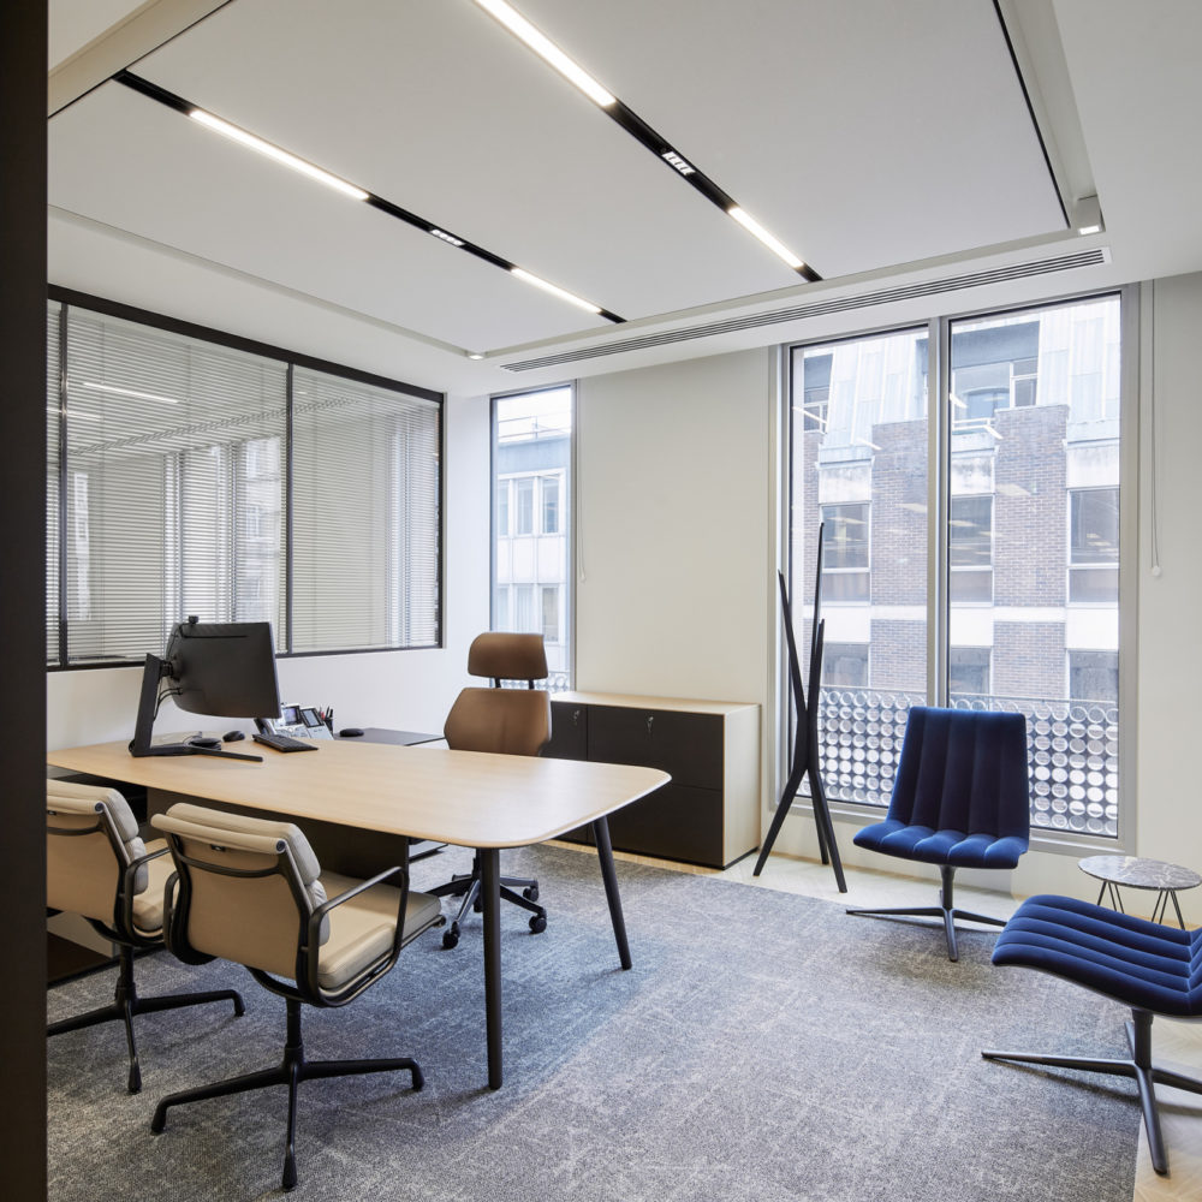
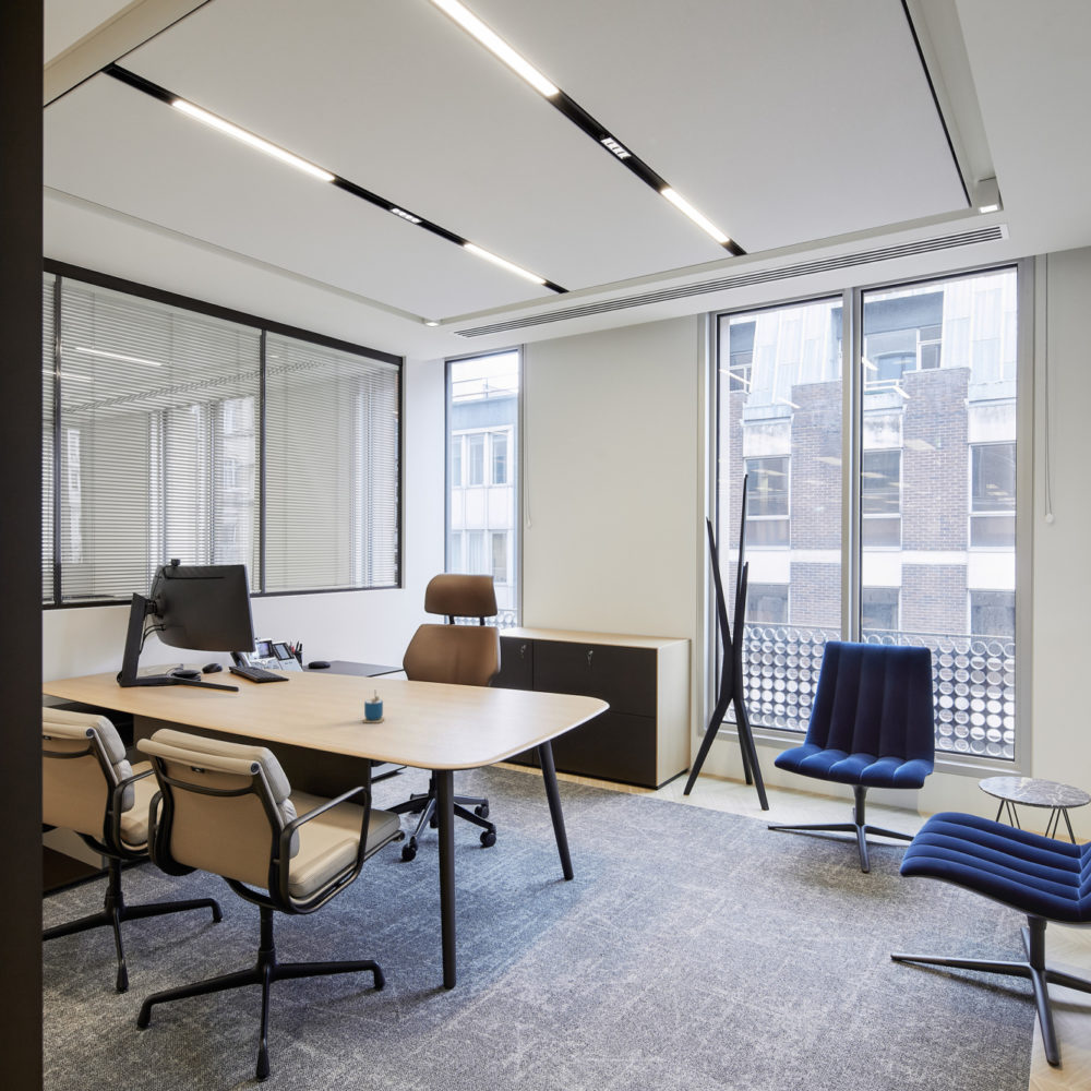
+ cup (373, 704)
